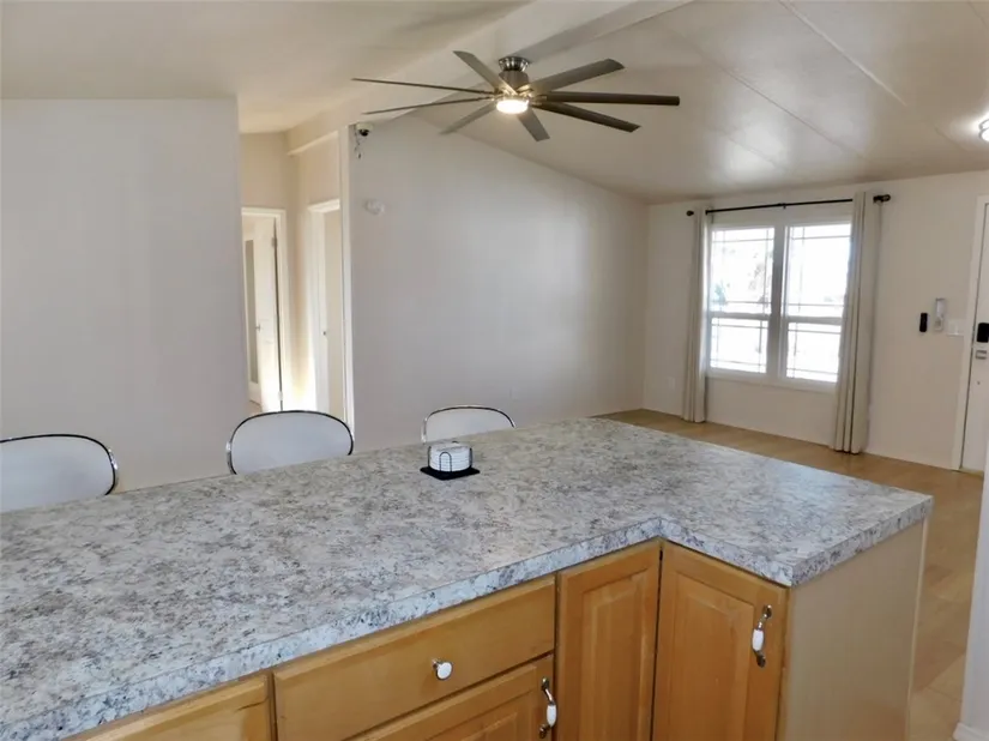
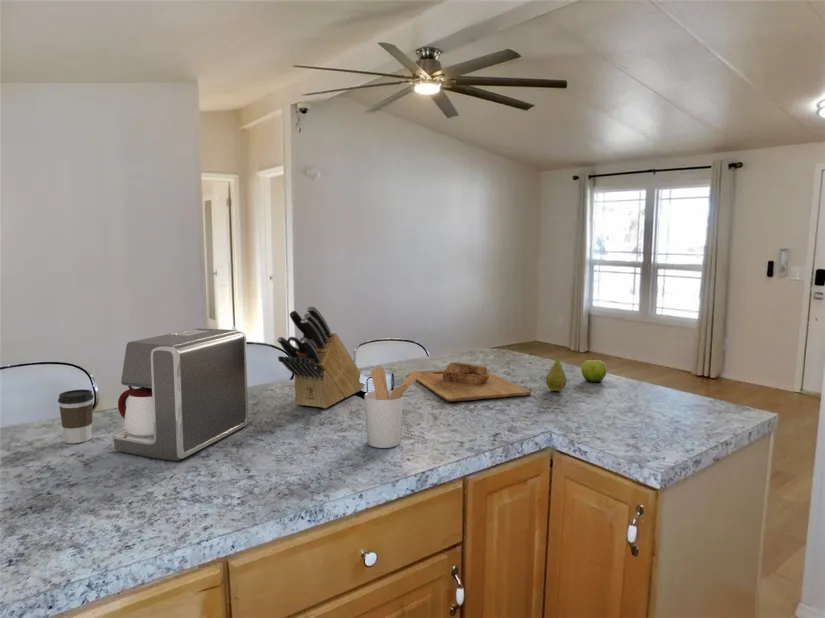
+ cutting board (465, 373)
+ coffee cup (77, 416)
+ coffee maker (184, 387)
+ fruit (556, 373)
+ knife block (324, 352)
+ utensil holder (393, 406)
+ fruit (594, 369)
